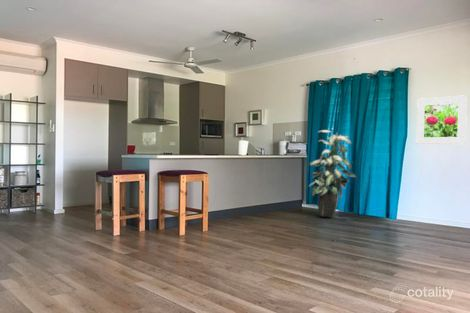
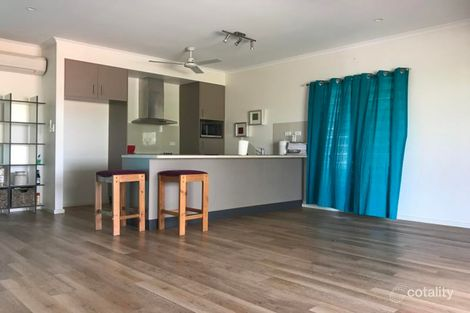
- indoor plant (329, 173)
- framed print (440, 120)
